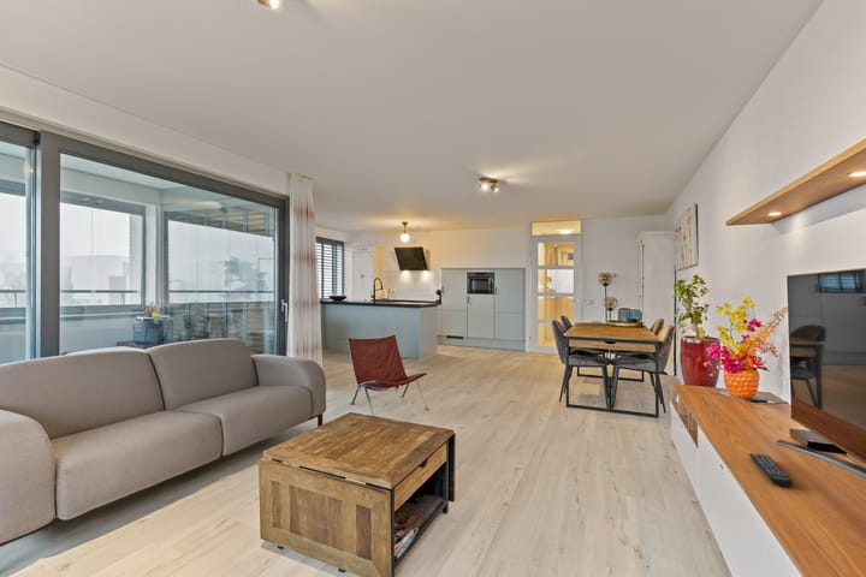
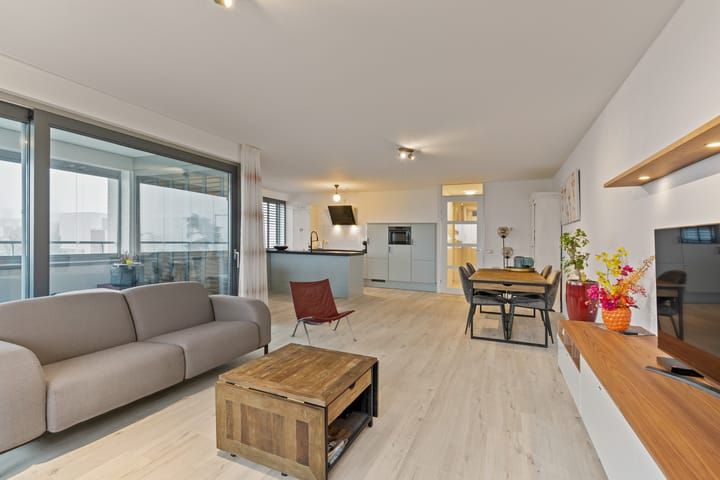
- remote control (769, 468)
